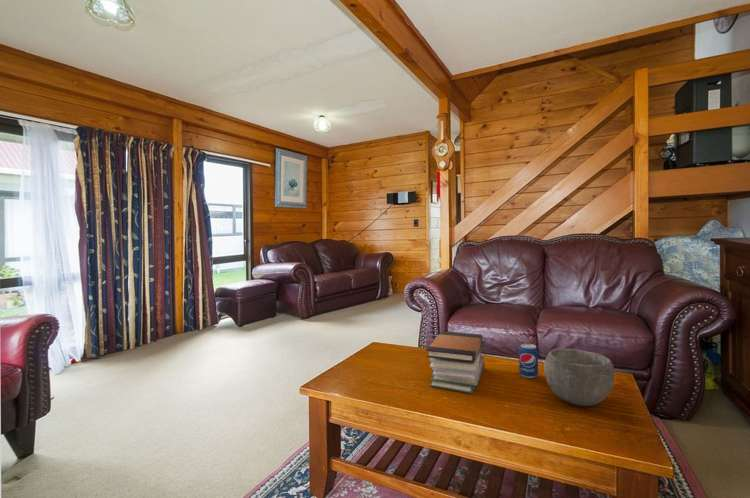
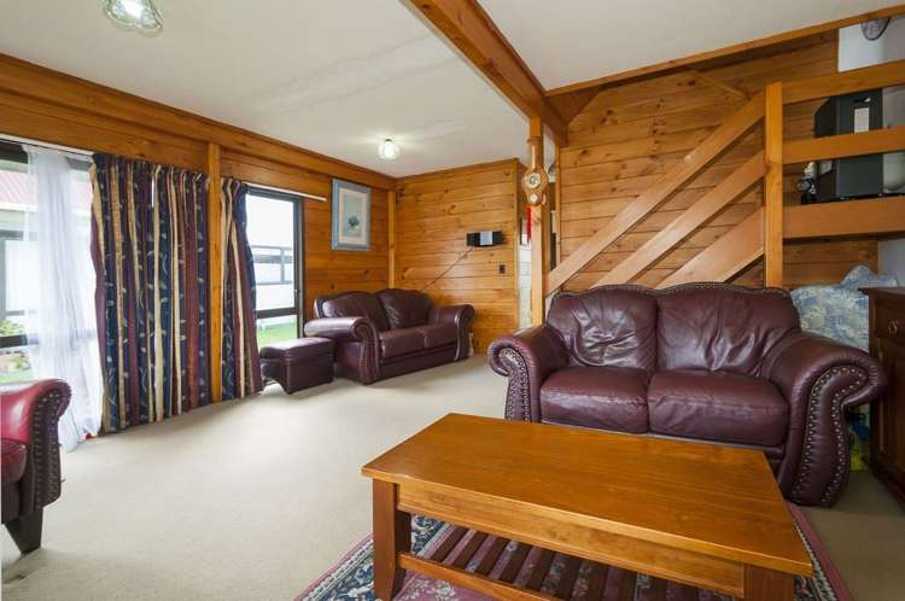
- beverage can (528, 360)
- bowl (577, 378)
- book stack (457, 359)
